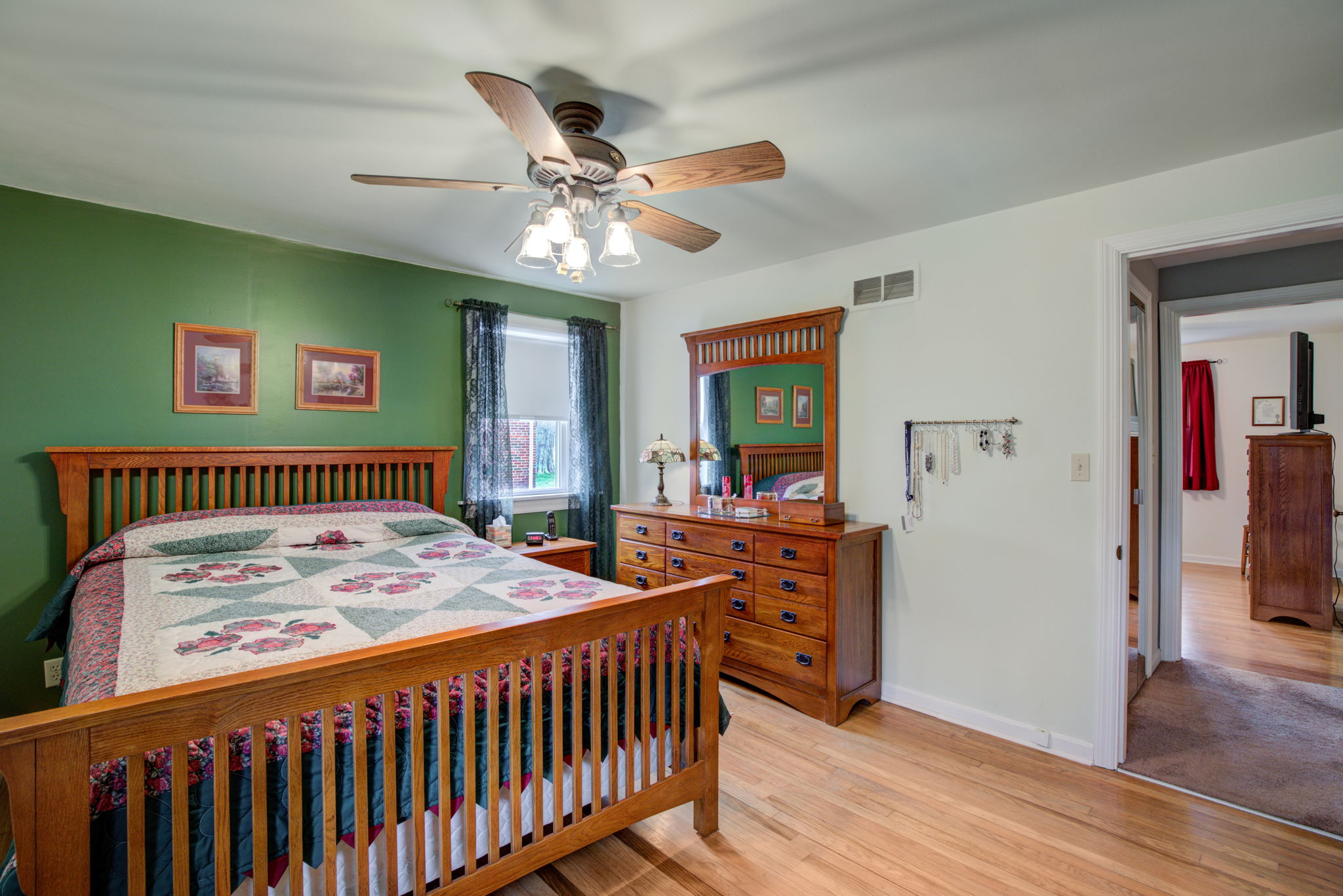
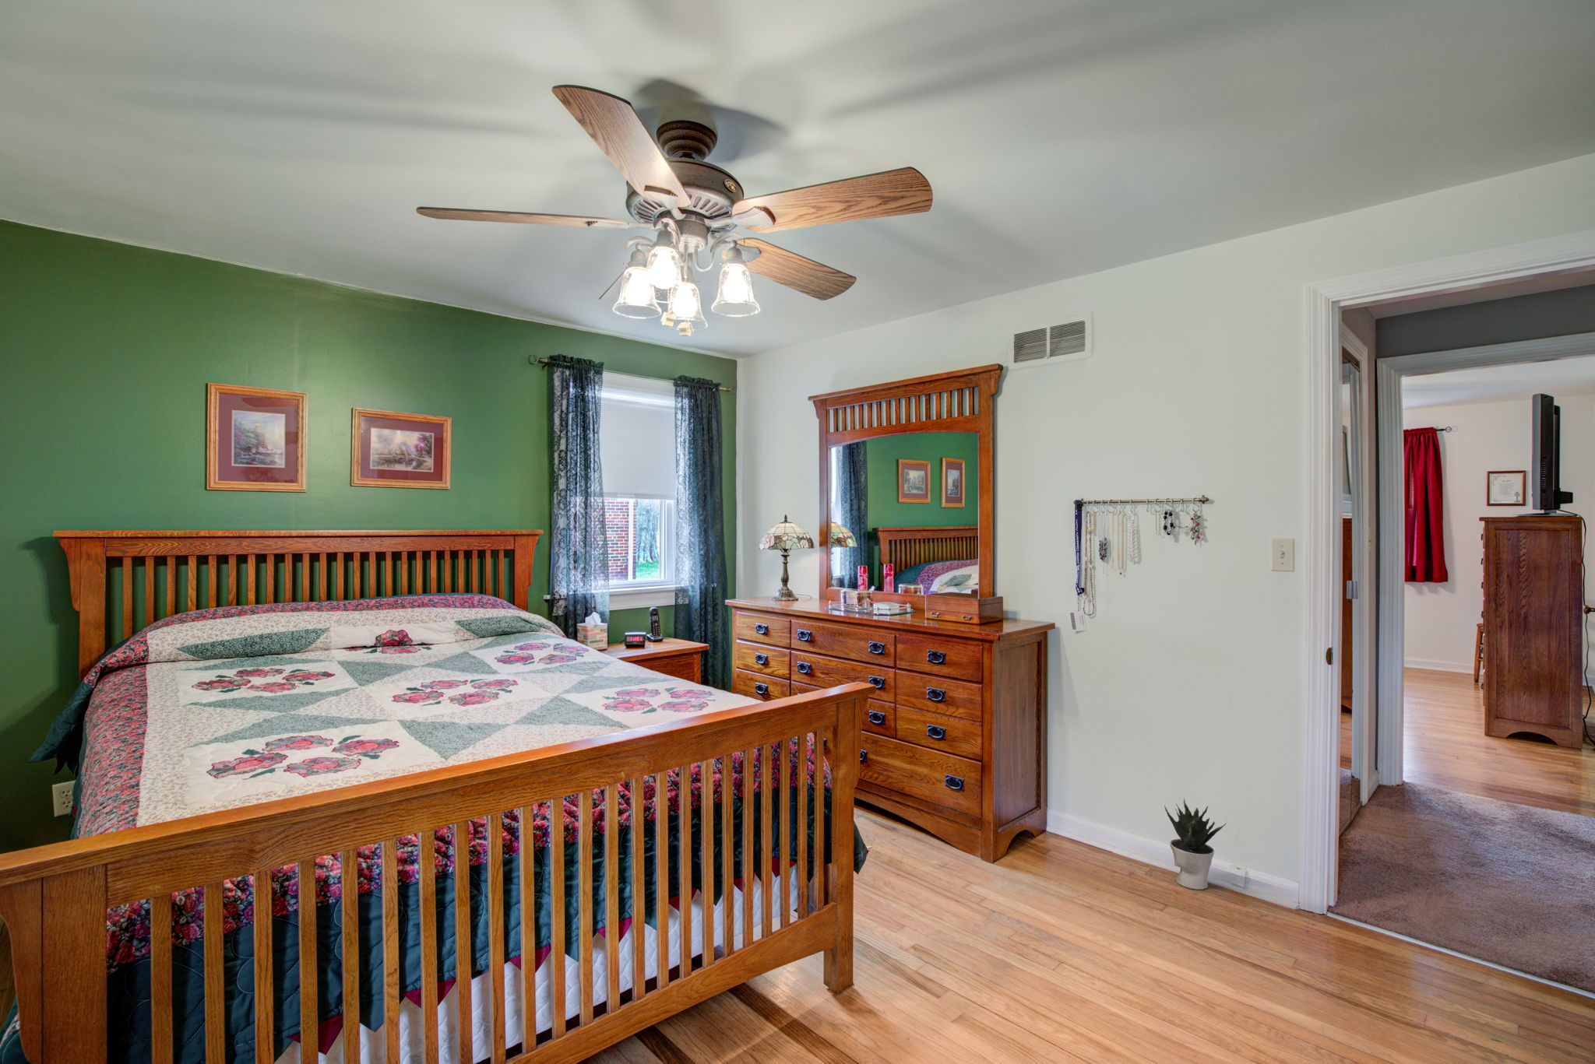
+ potted plant (1189, 842)
